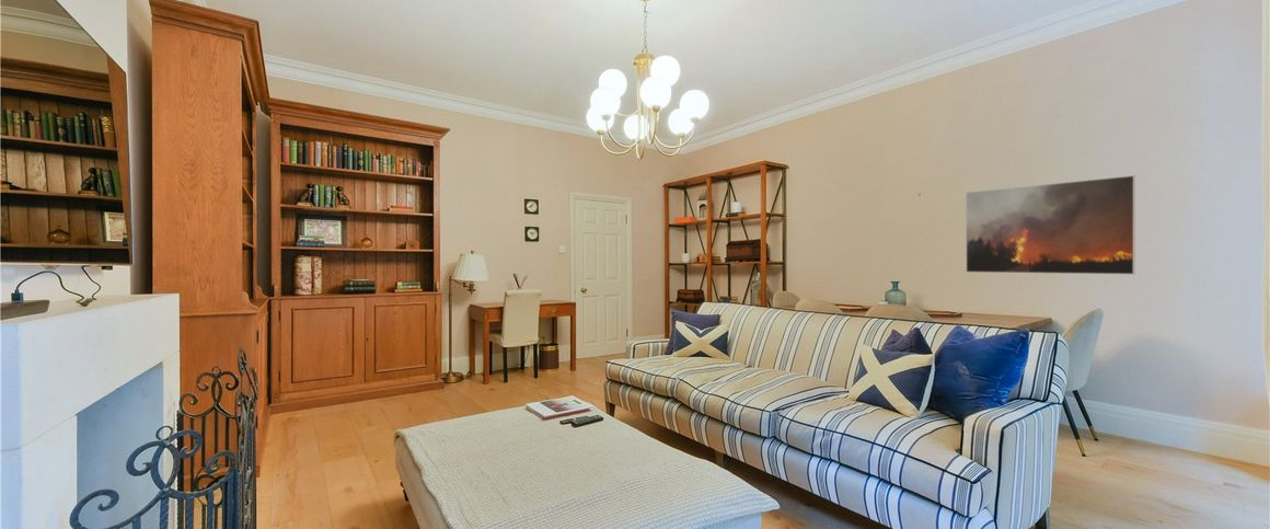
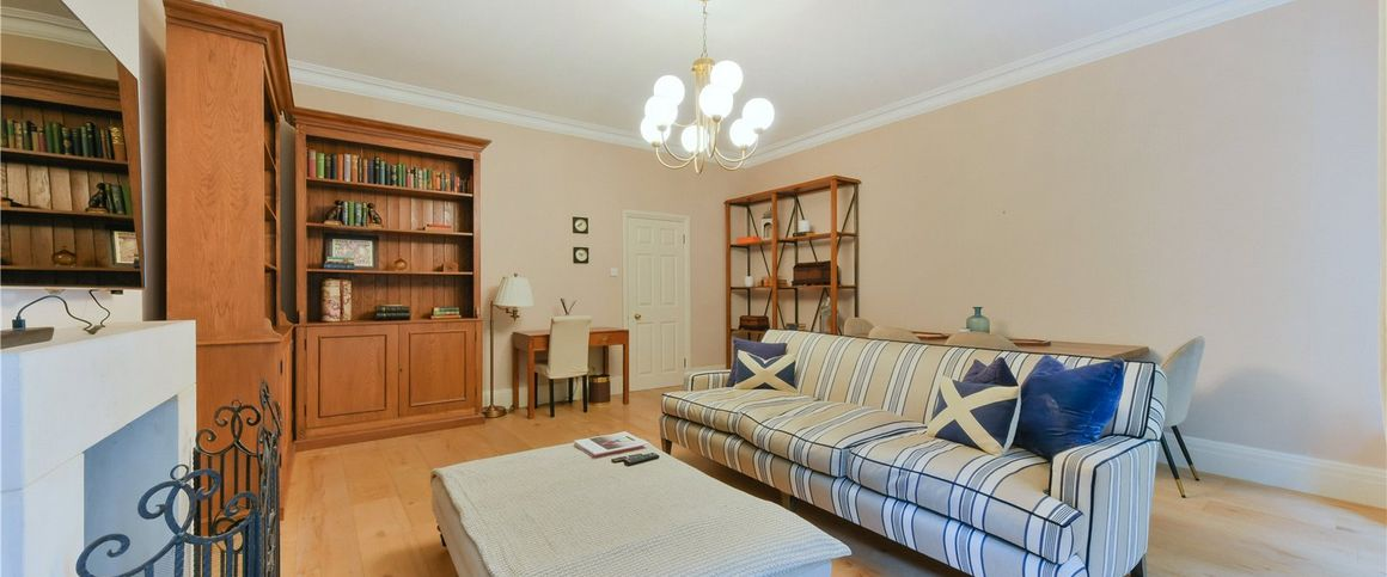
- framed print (1041, 229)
